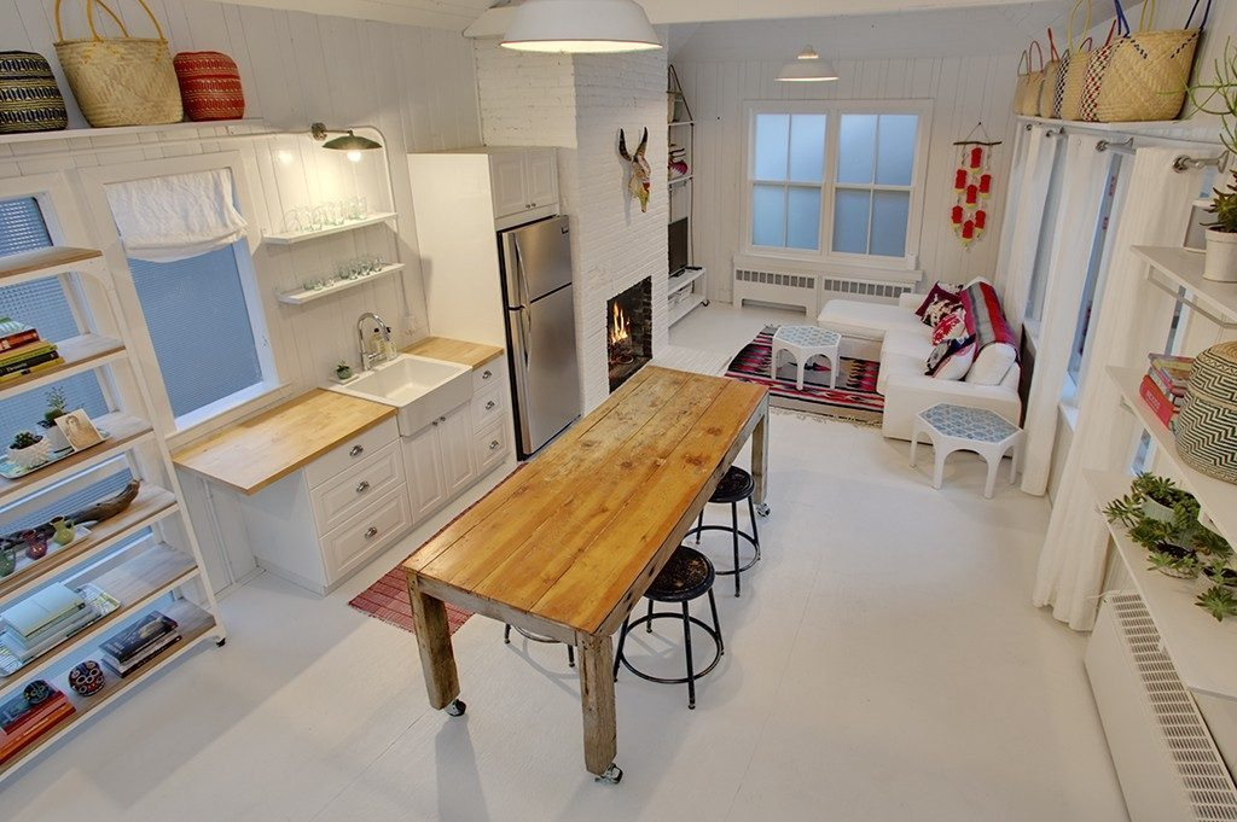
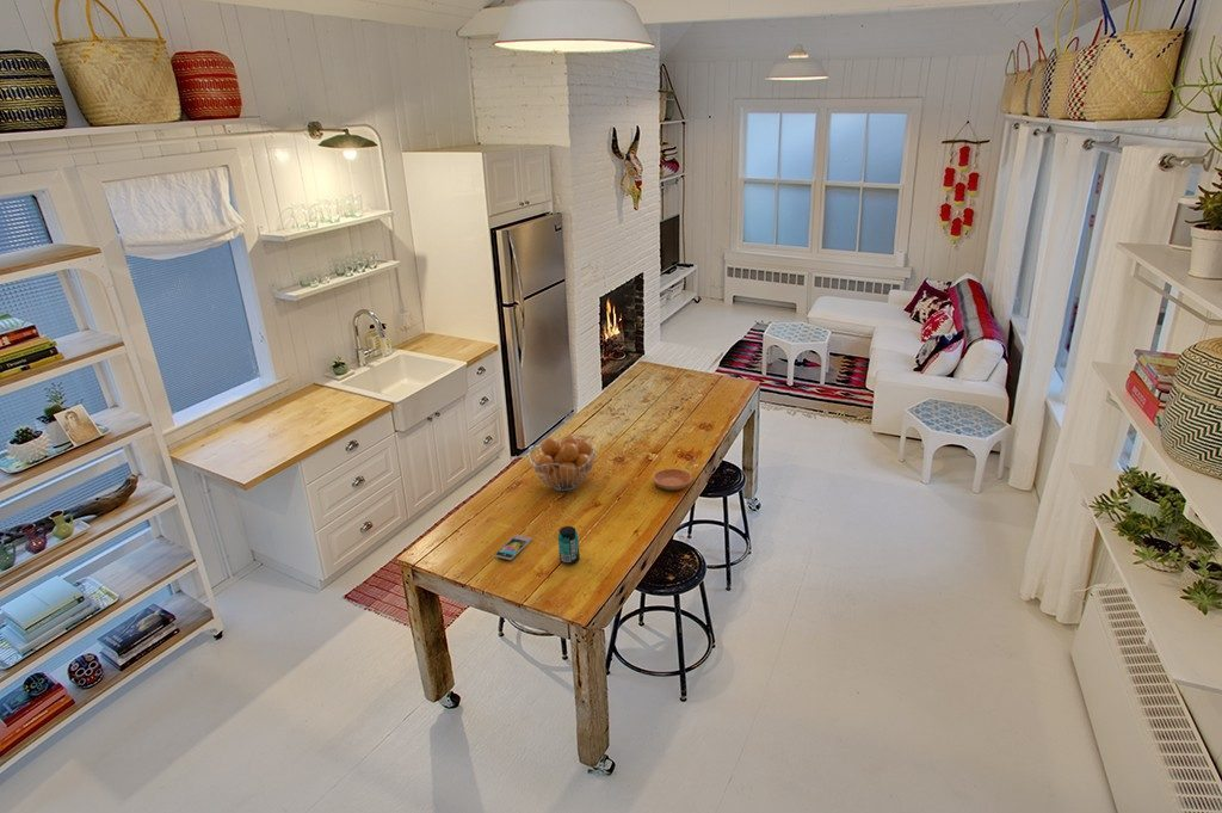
+ beverage can (568, 544)
+ fruit basket (563, 462)
+ saucer (672, 480)
+ smartphone (513, 547)
